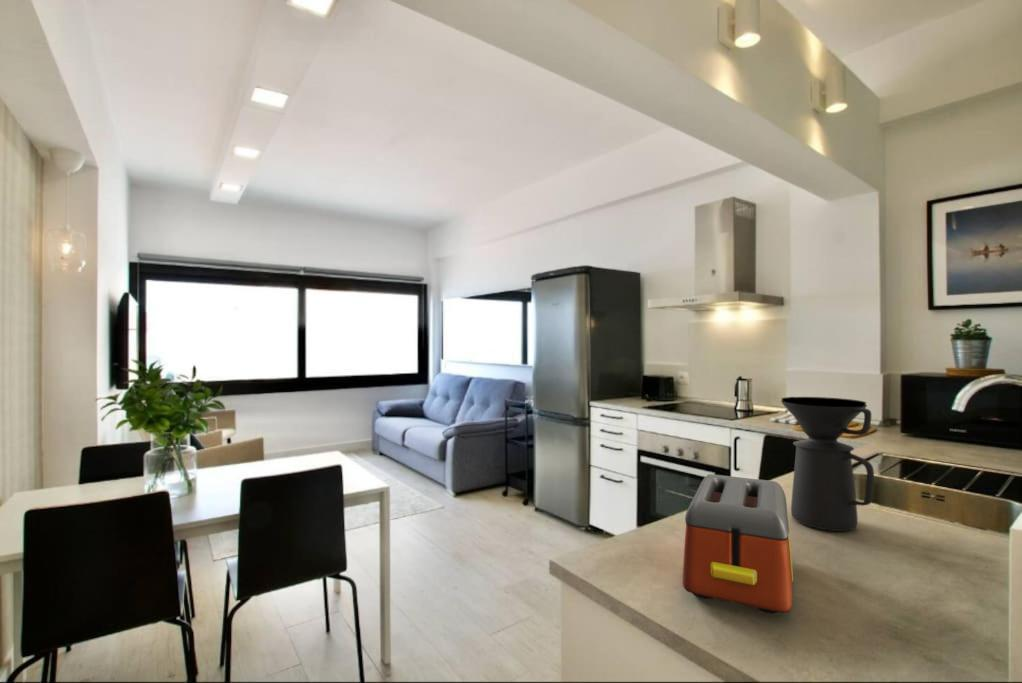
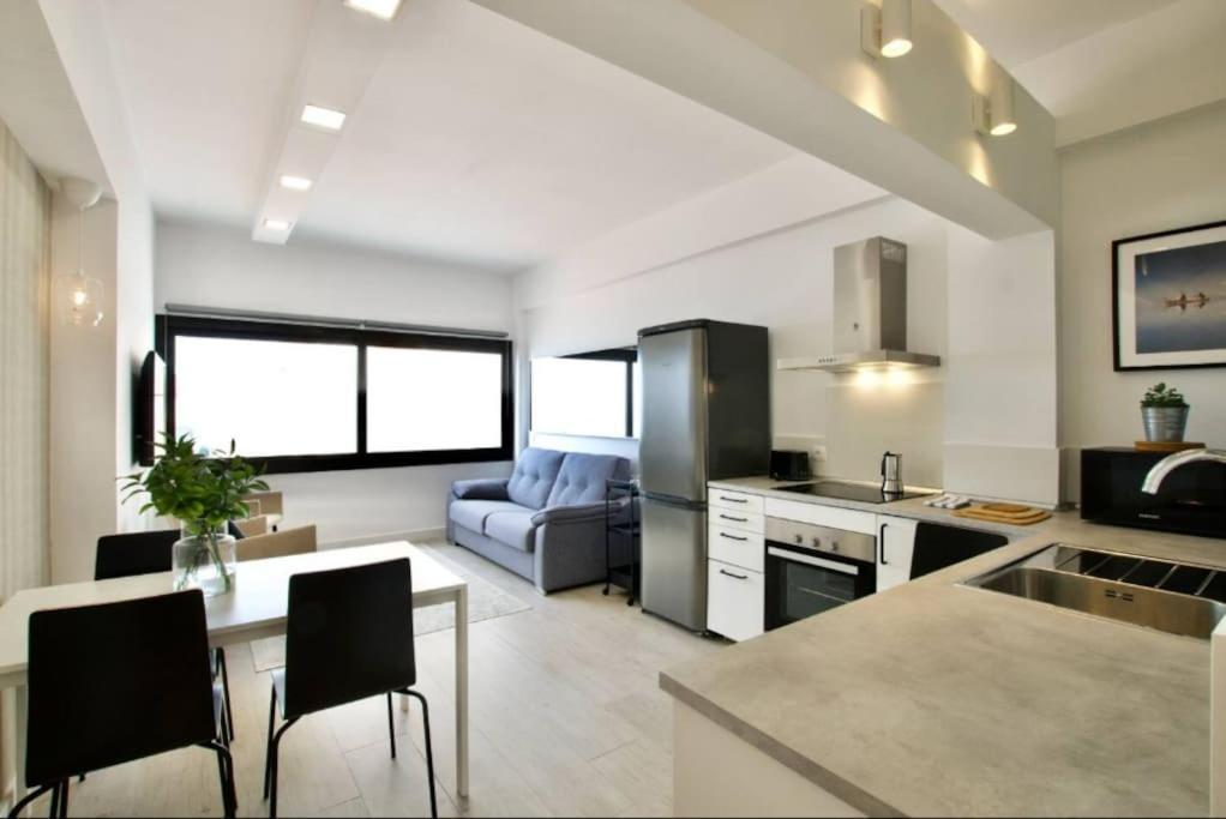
- toaster (738, 535)
- coffee maker (822, 461)
